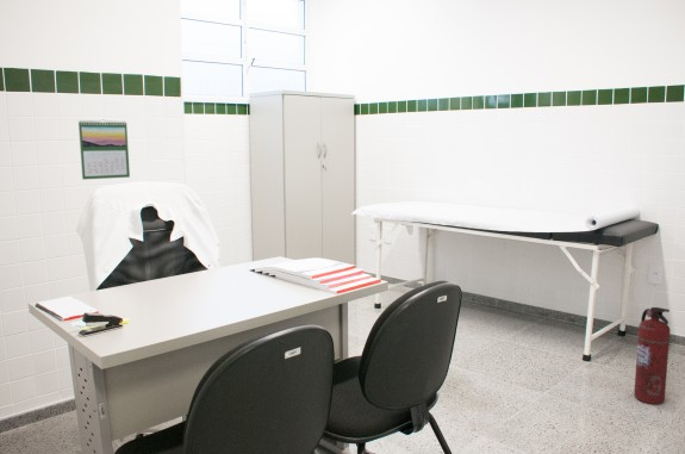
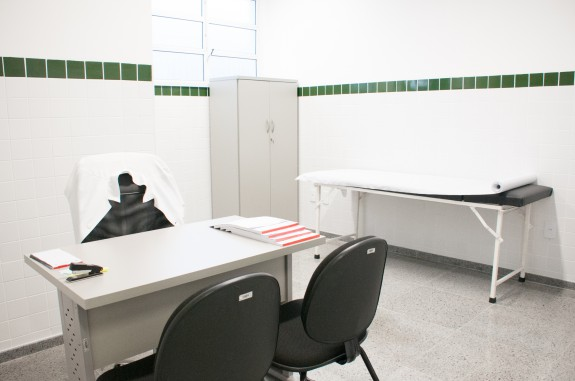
- calendar (105, 149)
- fire extinguisher (652, 352)
